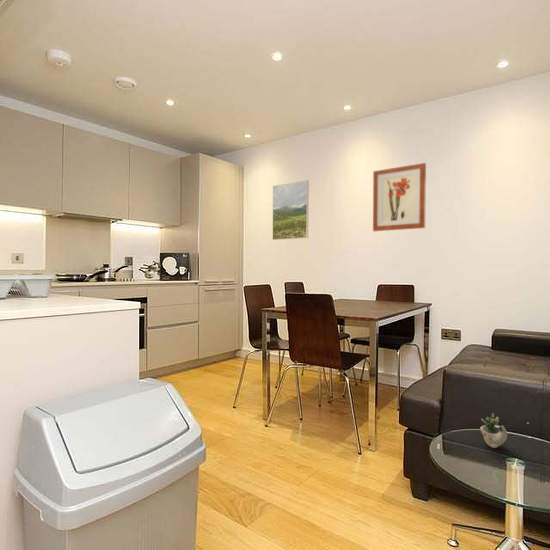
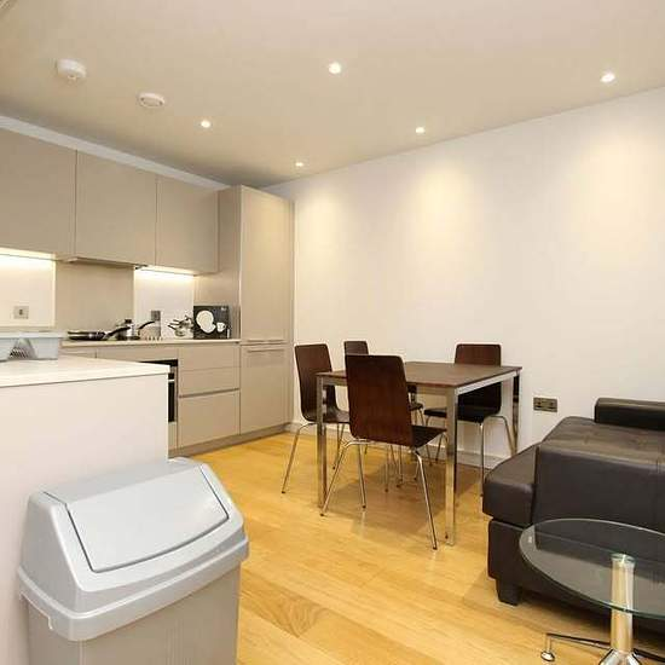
- succulent plant (503, 431)
- wall art (398, 198)
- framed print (289, 211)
